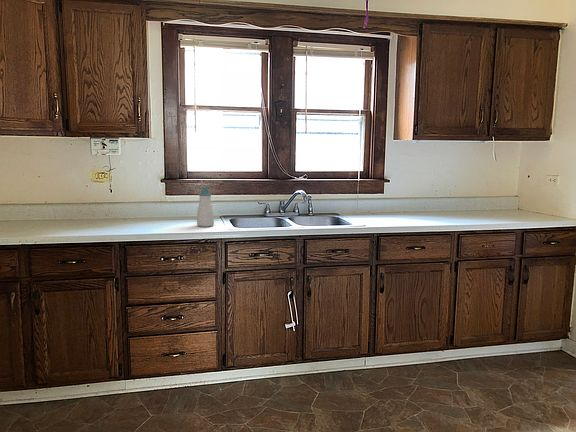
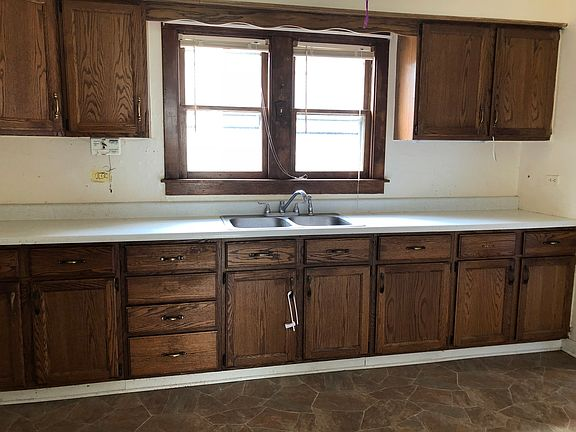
- soap bottle (205, 206)
